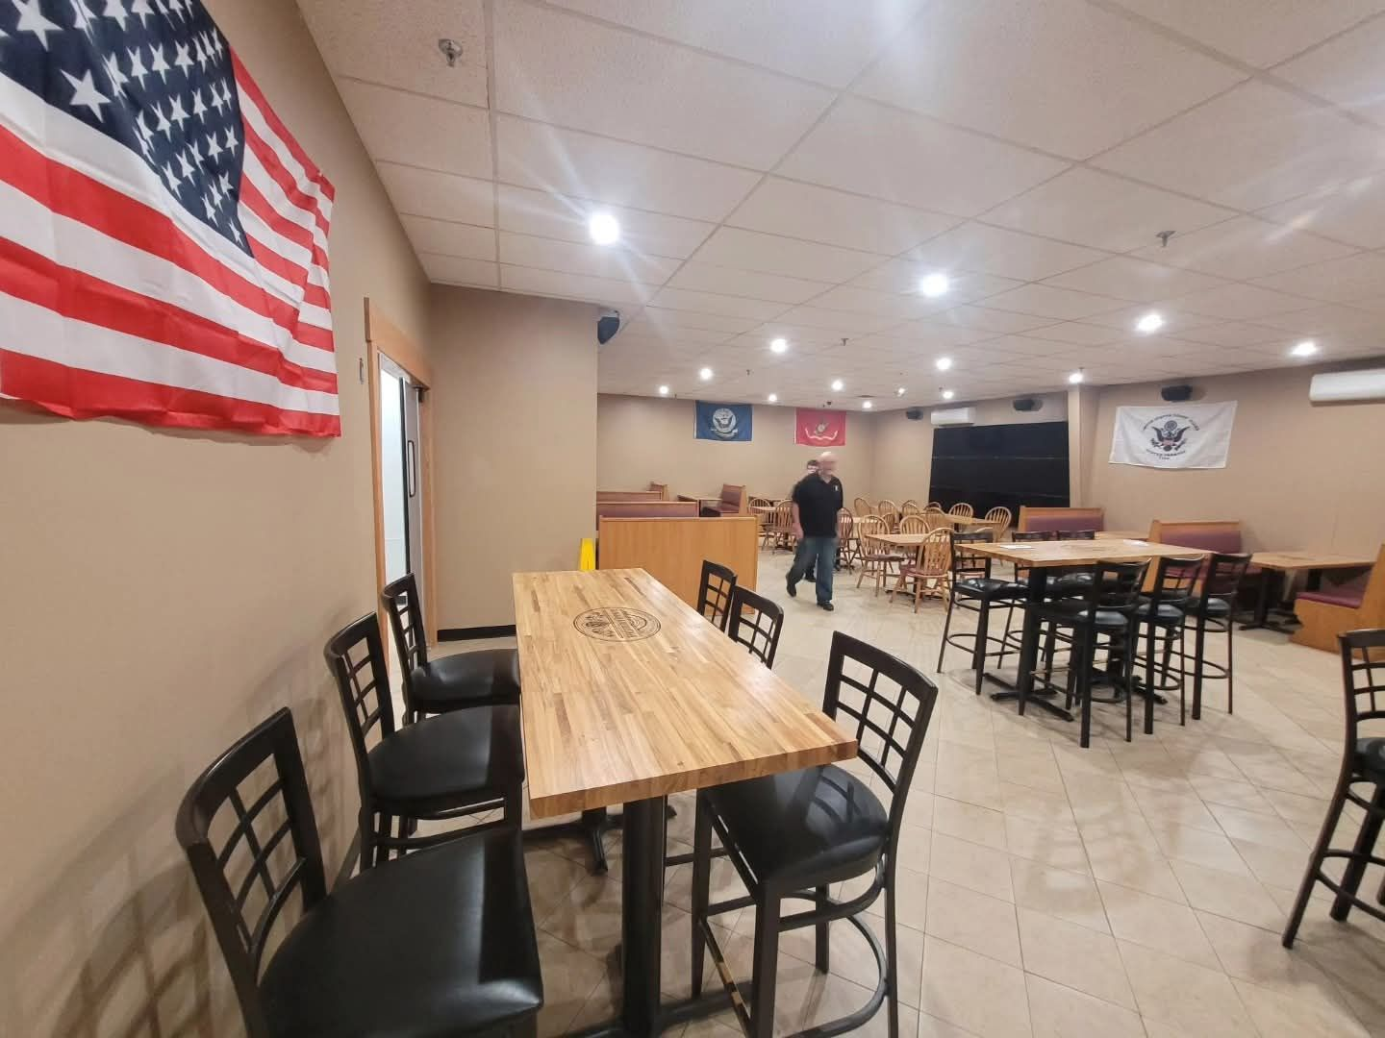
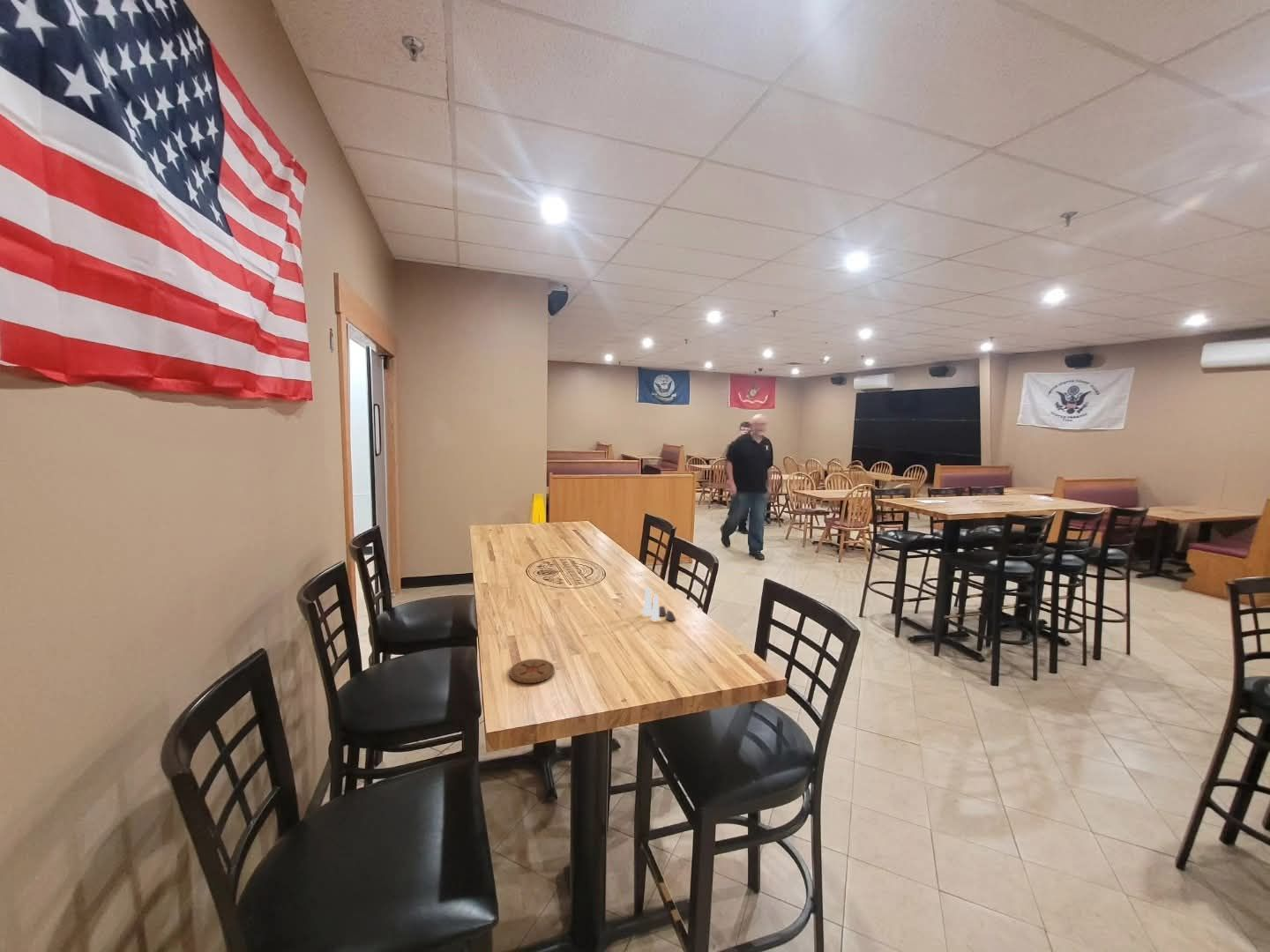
+ salt and pepper shaker set (656, 601)
+ coaster (532, 670)
